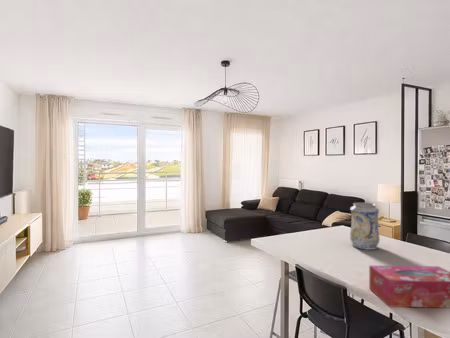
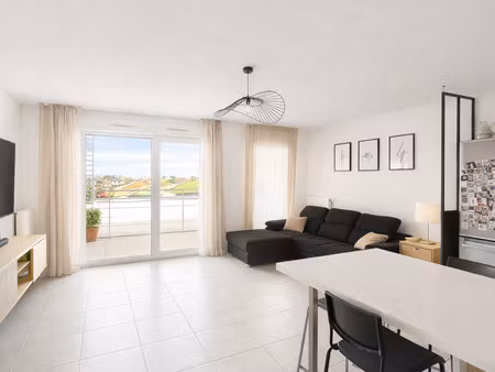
- tissue box (415, 285)
- decorative vase (364, 225)
